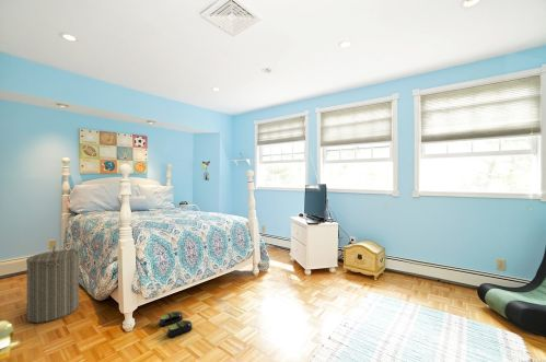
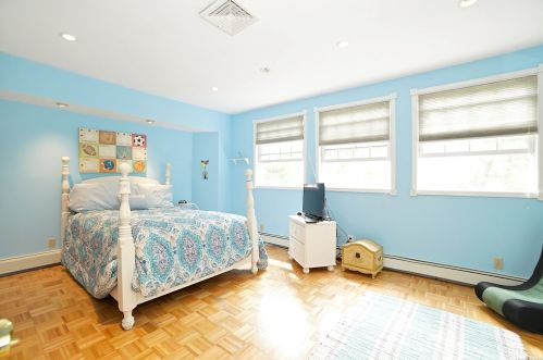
- slippers (175, 322)
- laundry hamper (54, 279)
